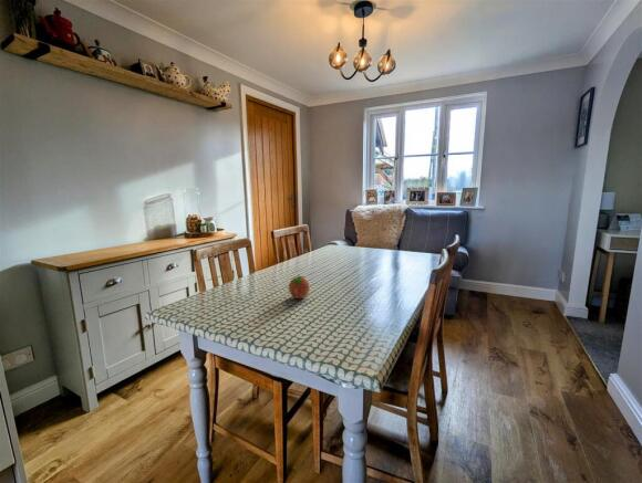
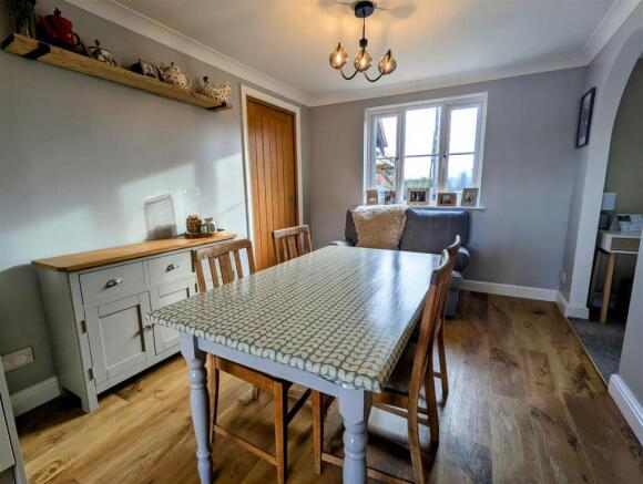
- fruit (299, 285)
